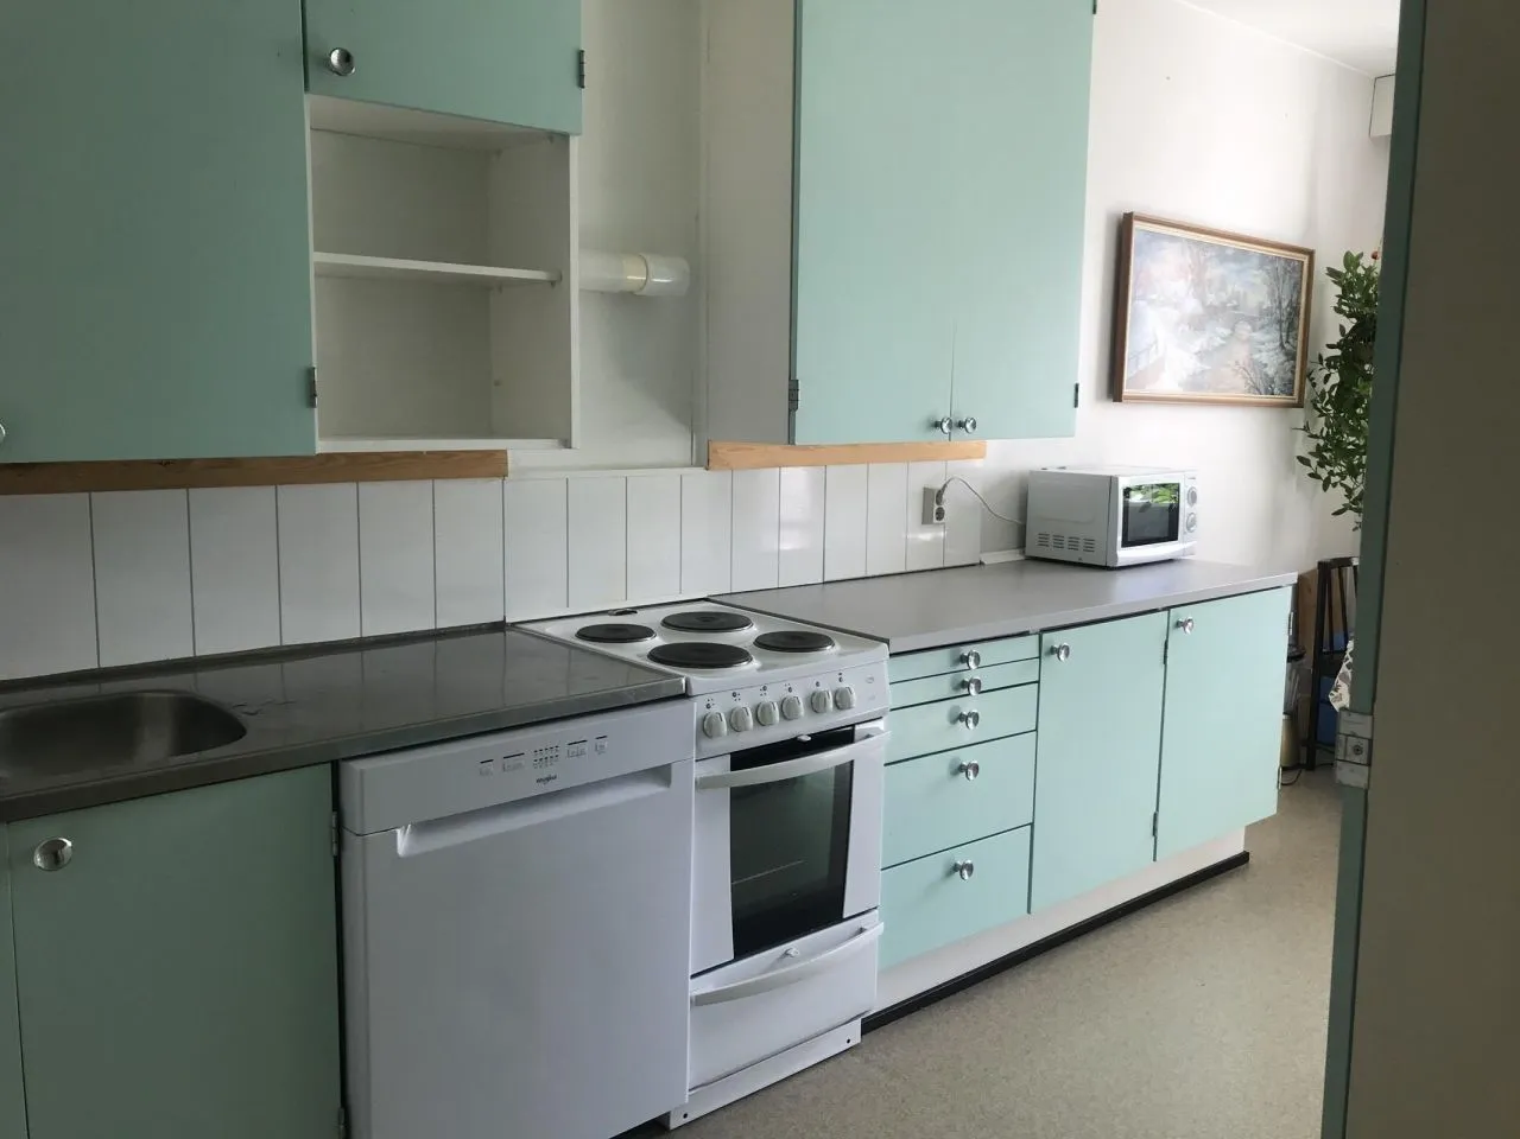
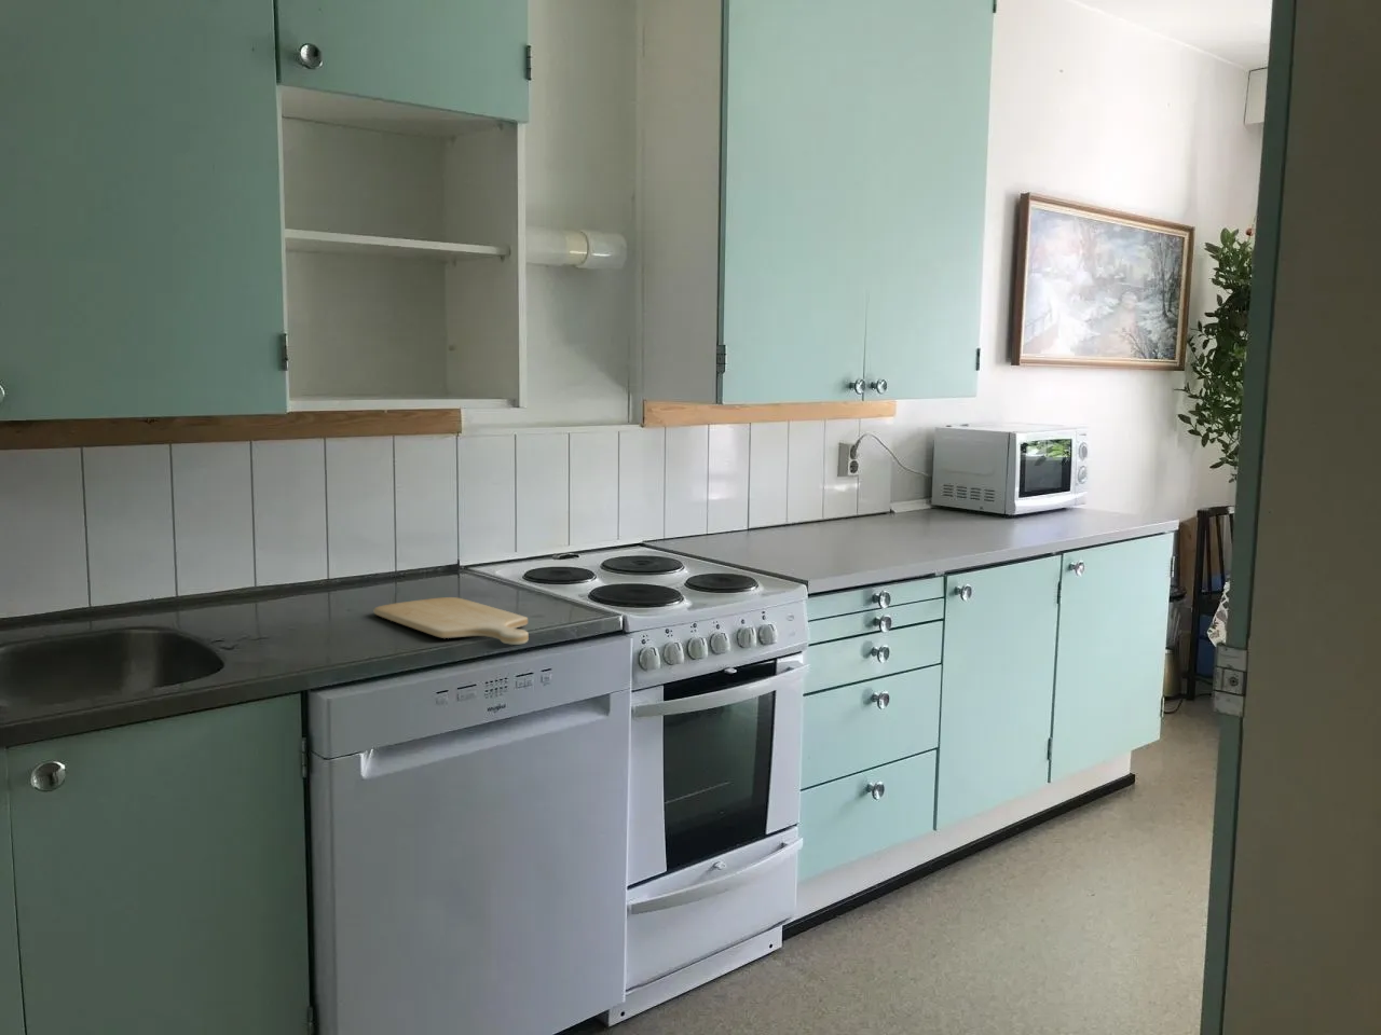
+ chopping board (464, 620)
